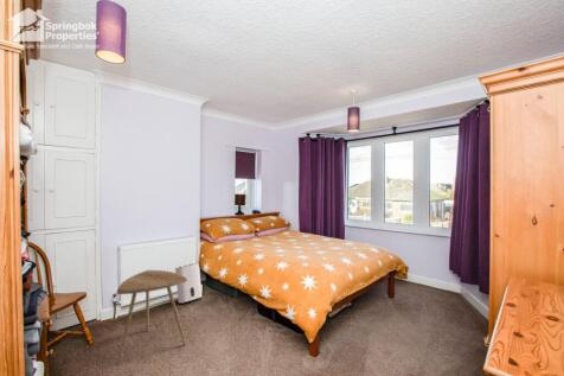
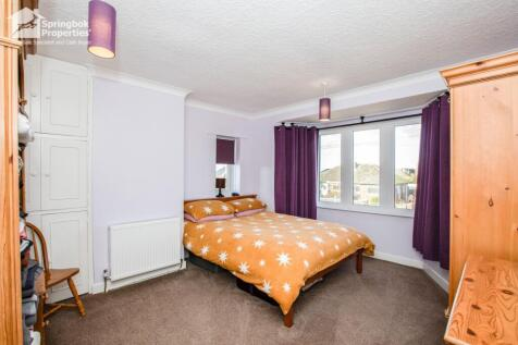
- air purifier (188, 281)
- side table (148, 312)
